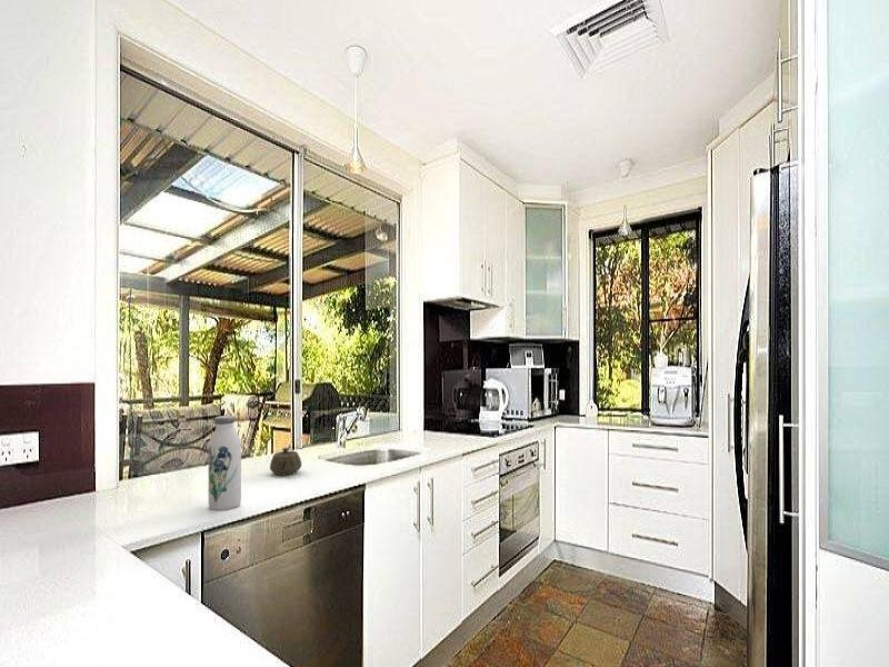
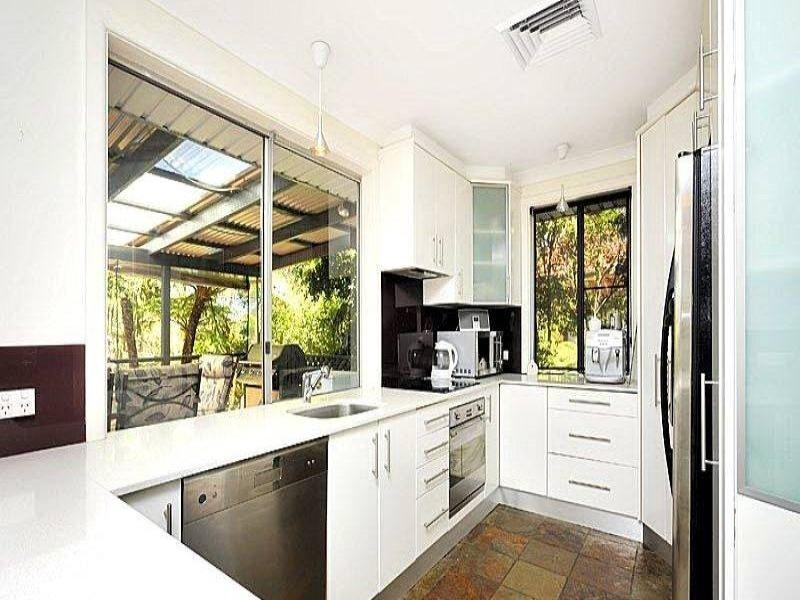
- water bottle (224, 460)
- teapot (286, 460)
